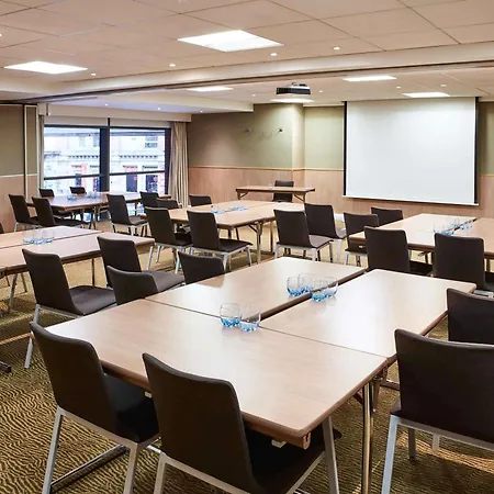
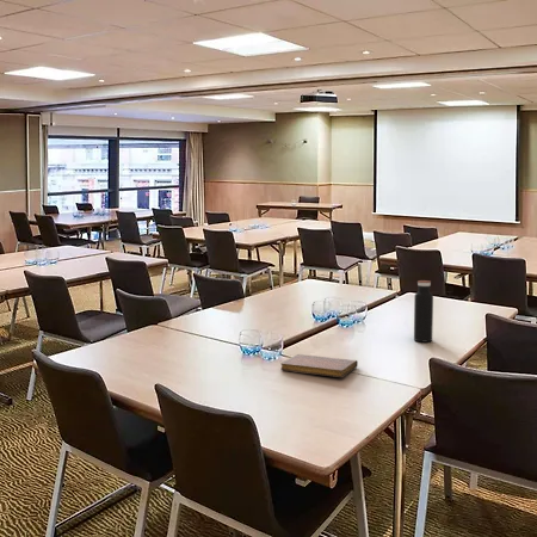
+ water bottle (422, 310)
+ notebook (319, 364)
